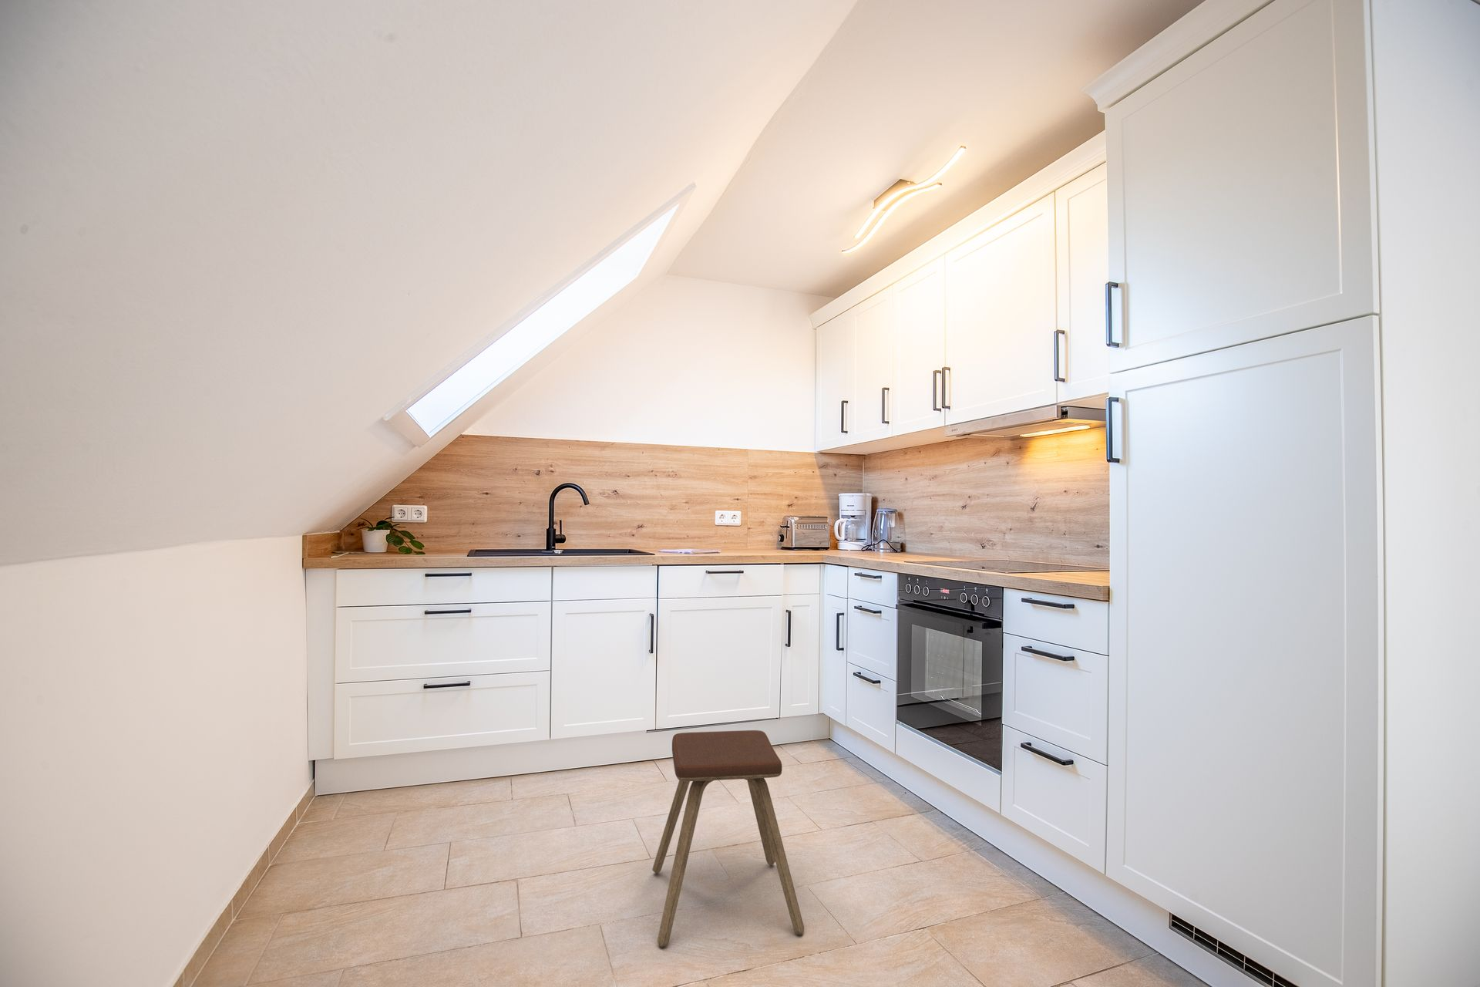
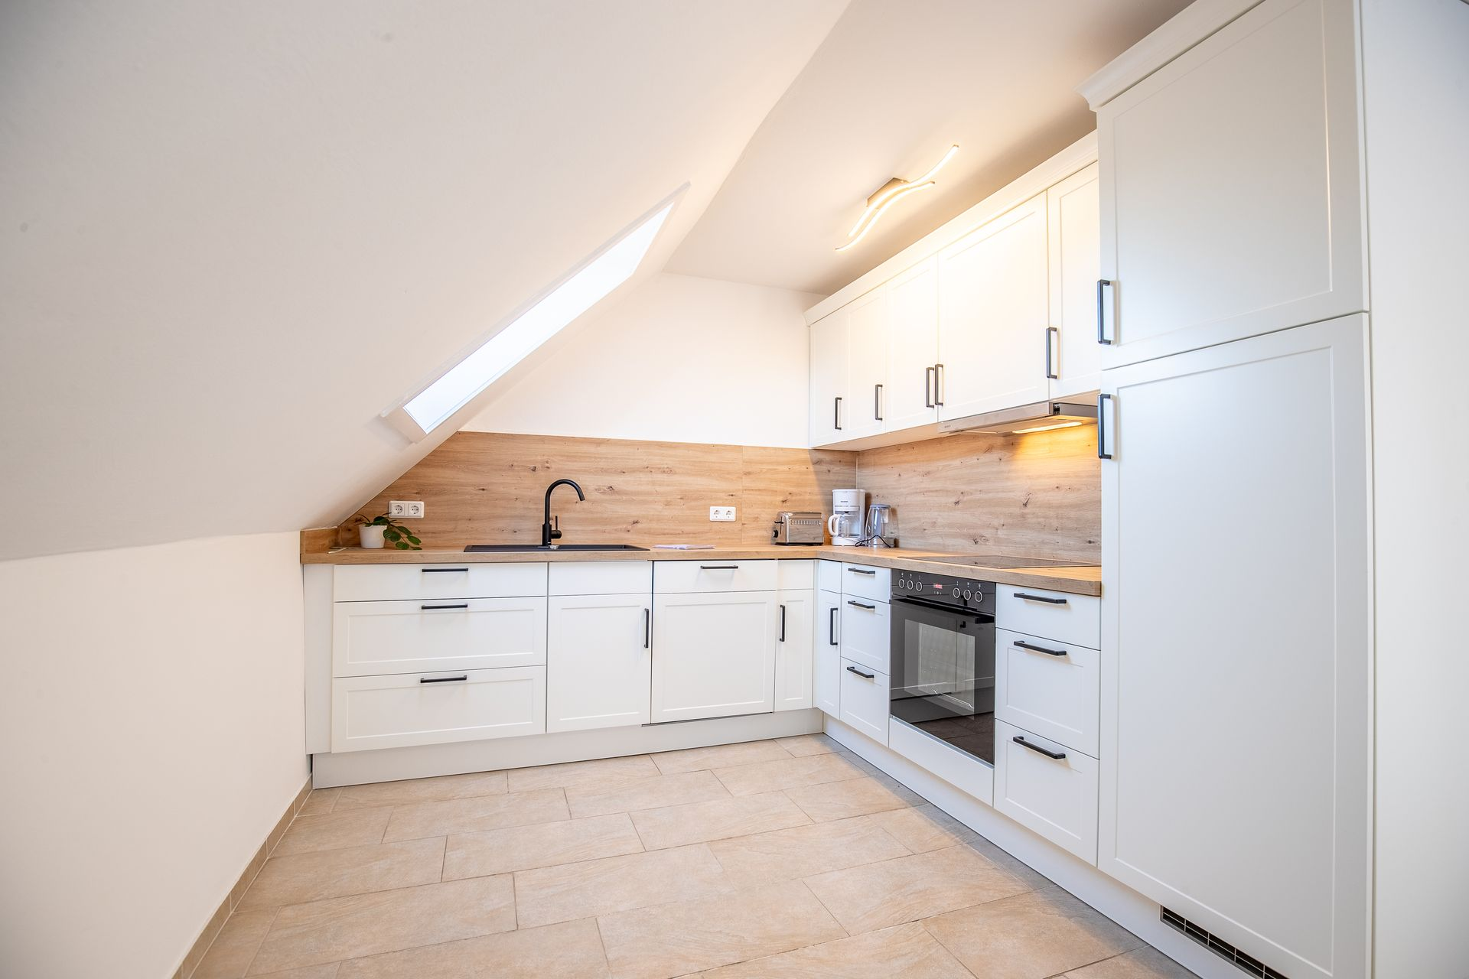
- music stool (697, 816)
